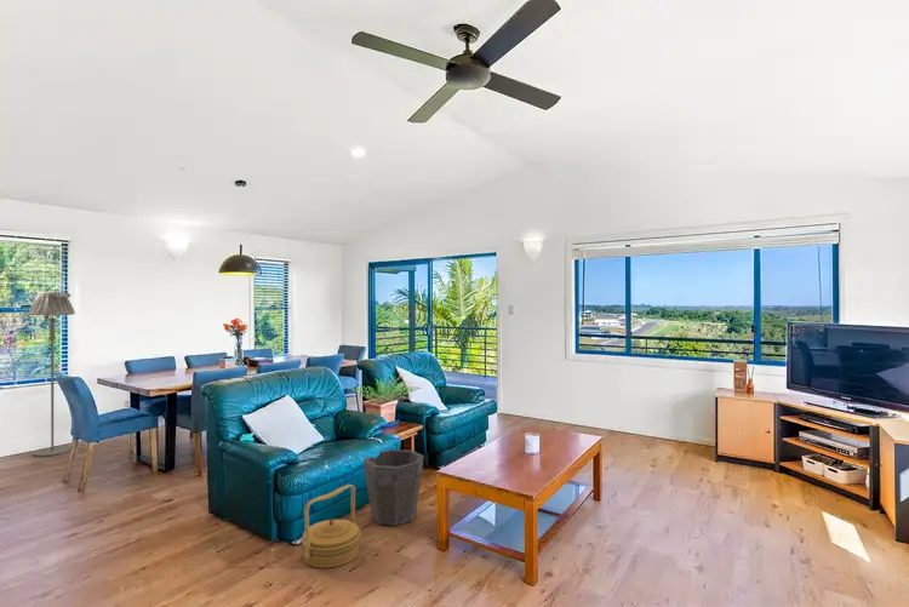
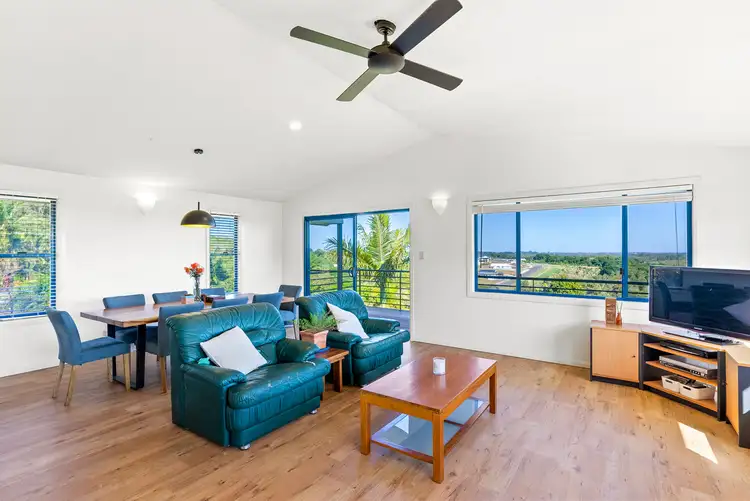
- basket (331, 522)
- waste bin (394, 486)
- floor lamp (52, 372)
